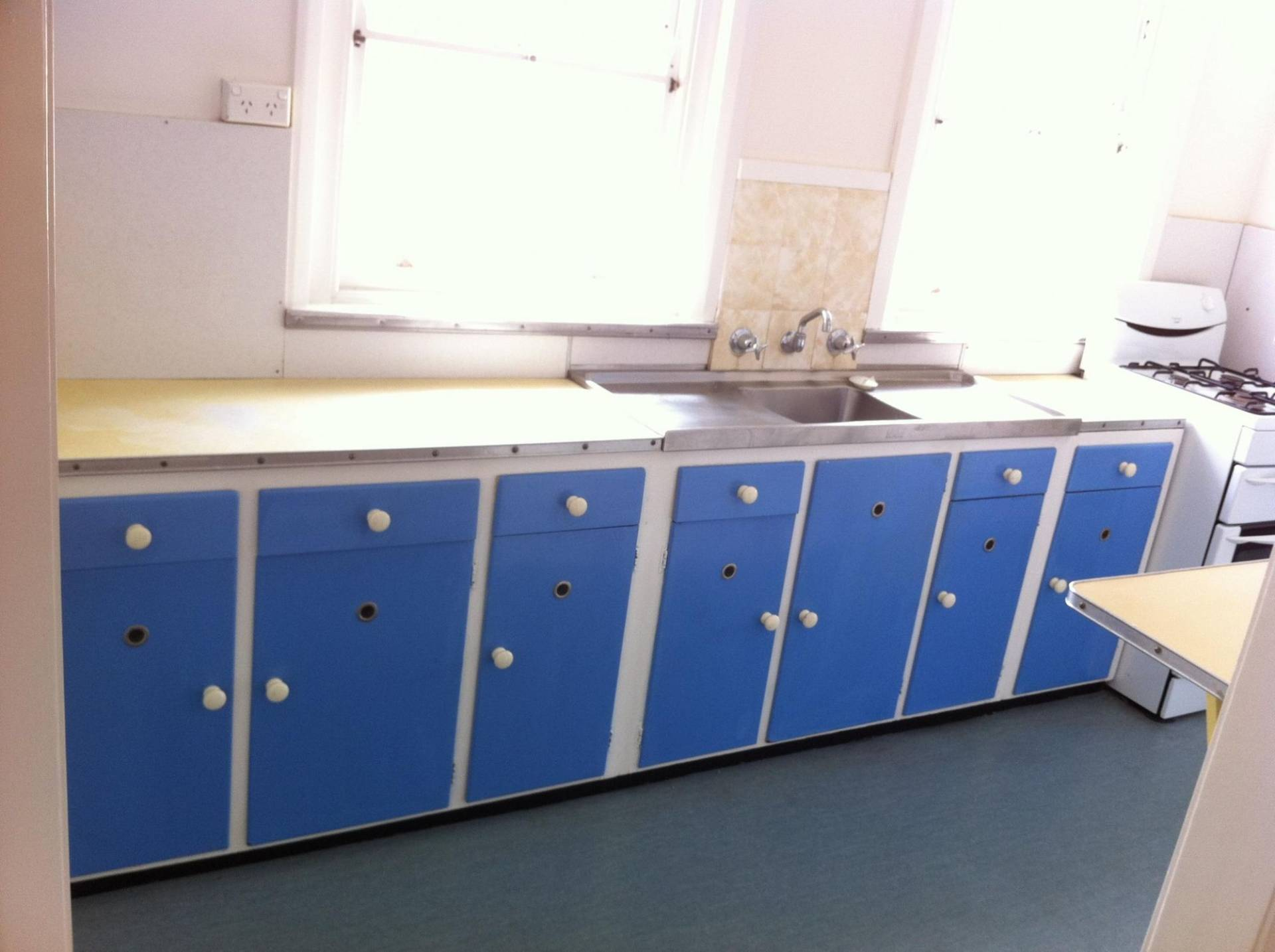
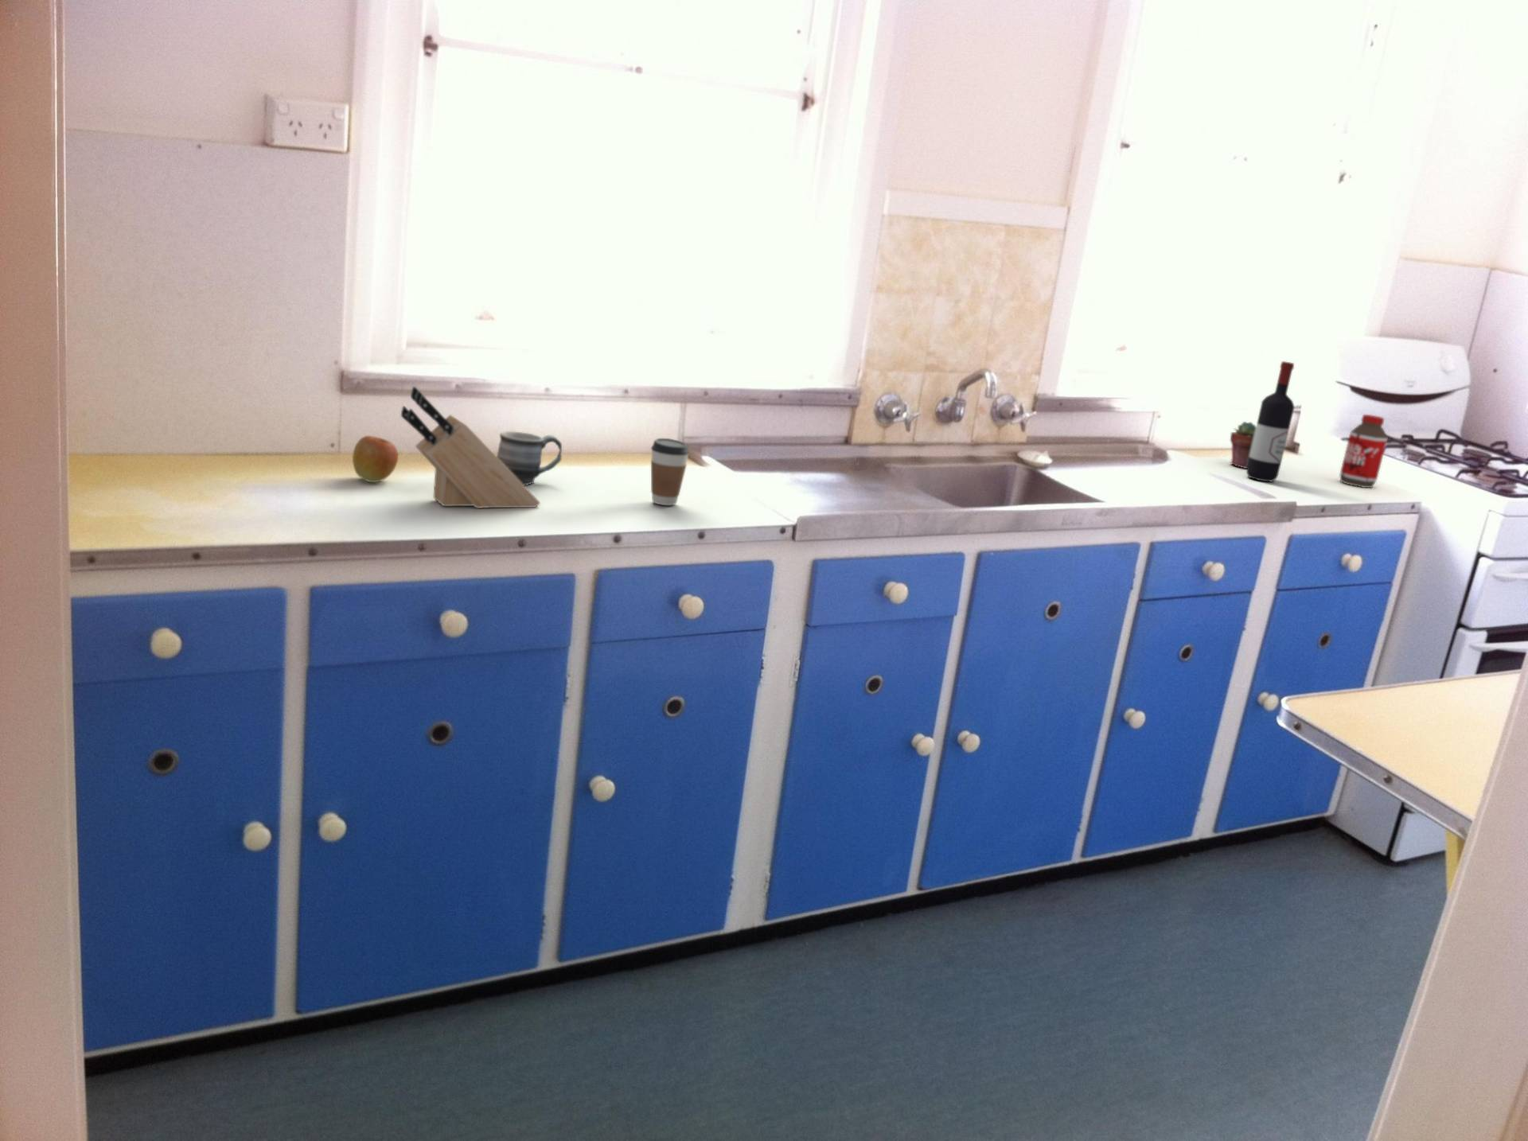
+ mug (527, 458)
+ wine bottle (1274, 421)
+ apple (375, 458)
+ knife block (470, 447)
+ coffee cup (666, 472)
+ potted succulent (1246, 443)
+ bottle (1365, 451)
